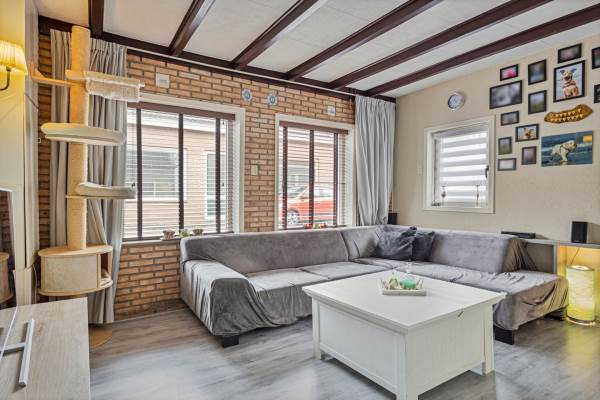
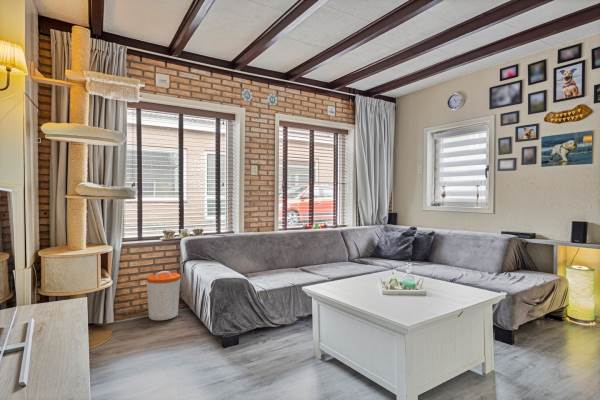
+ trash can (163, 293)
